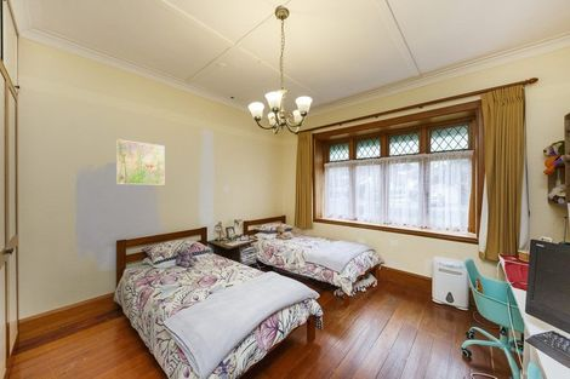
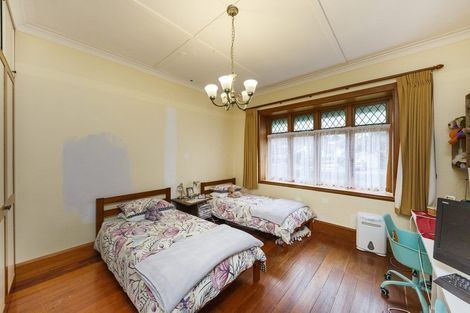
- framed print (142, 163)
